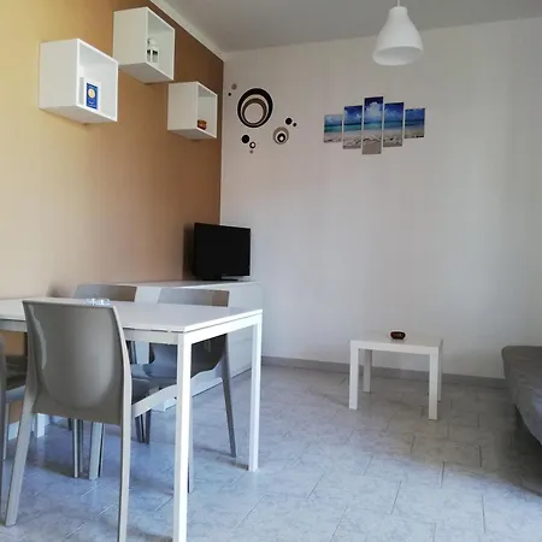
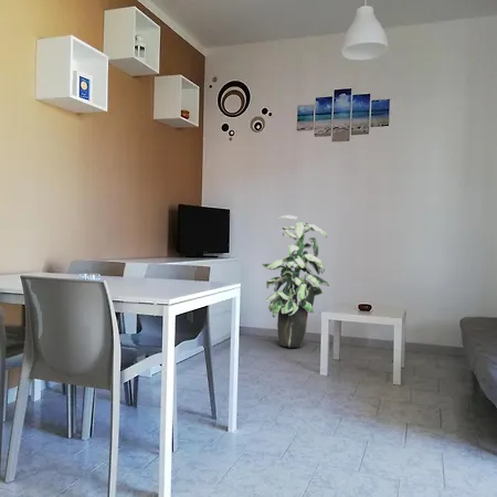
+ indoor plant (293, 281)
